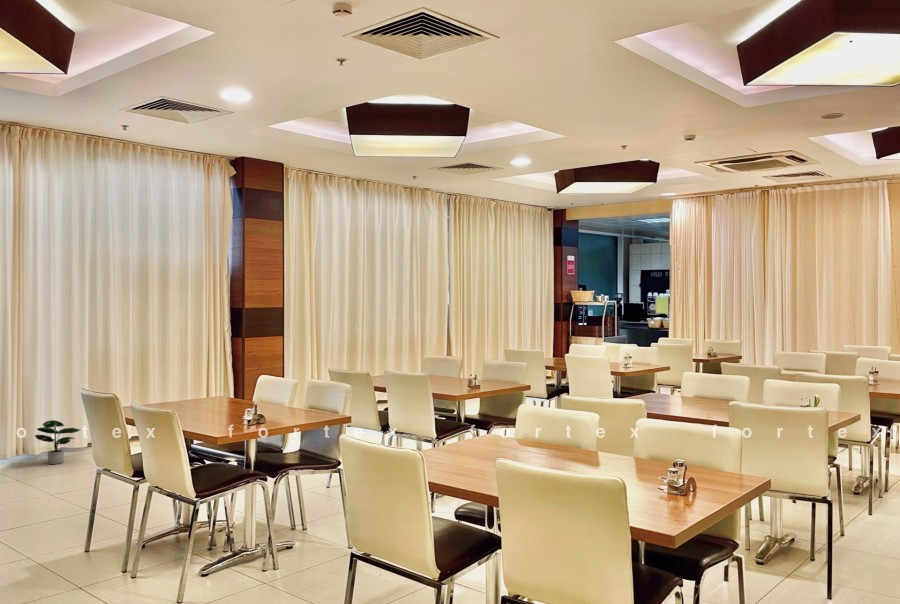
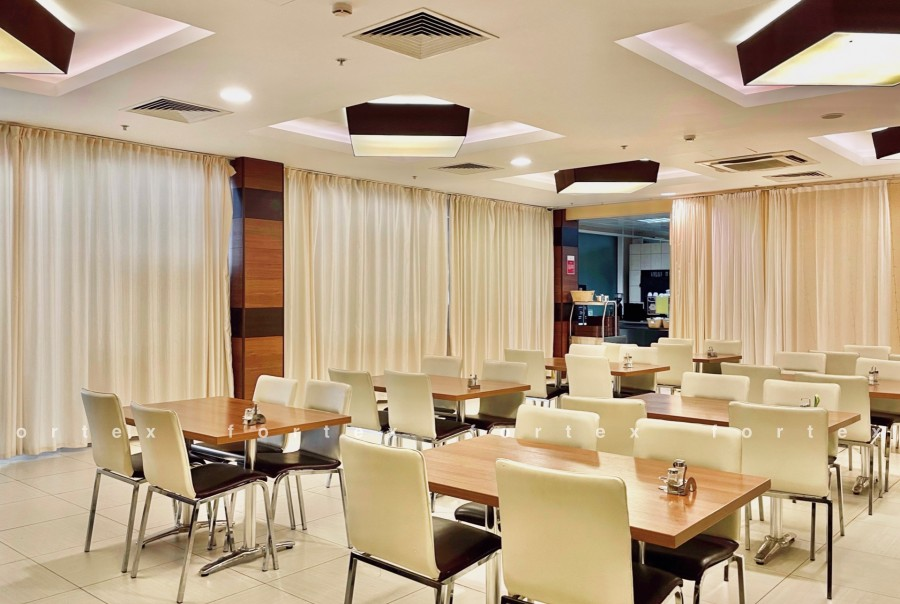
- potted plant (58, 442)
